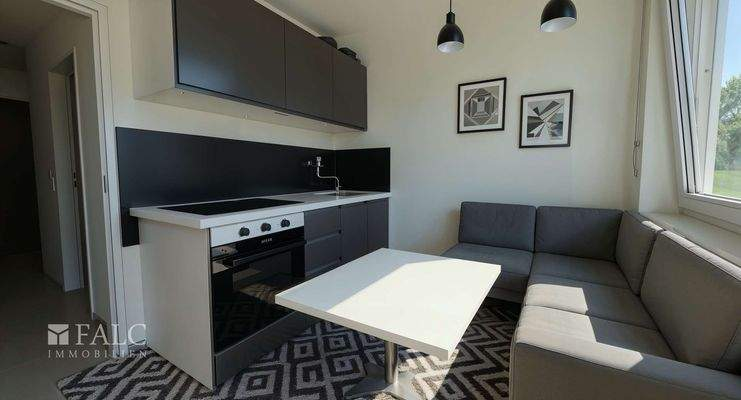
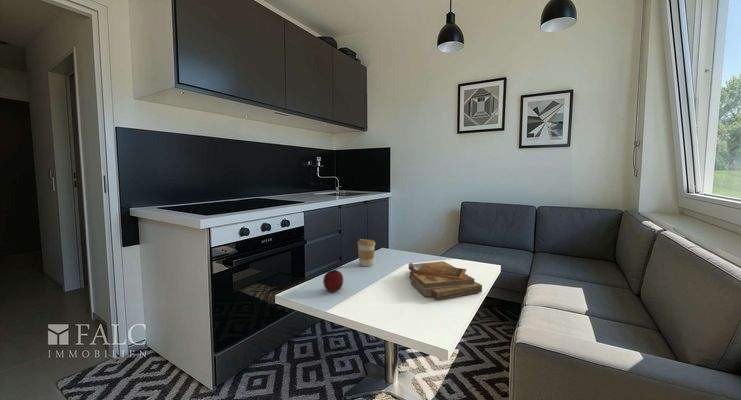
+ clipboard (441, 276)
+ coffee cup (366, 251)
+ fruit (334, 278)
